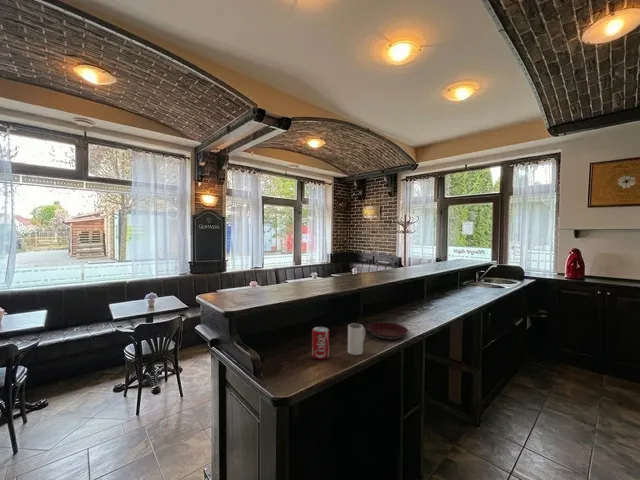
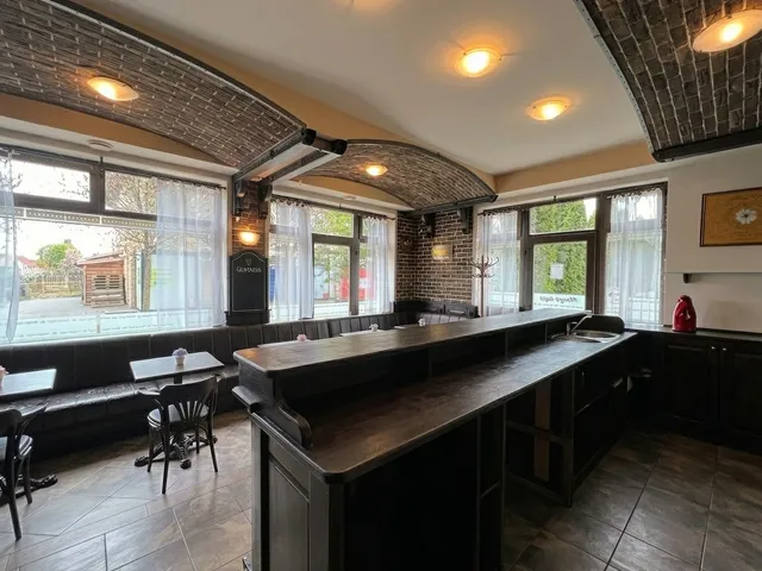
- plate (387, 331)
- beverage can (320, 342)
- mug (357, 338)
